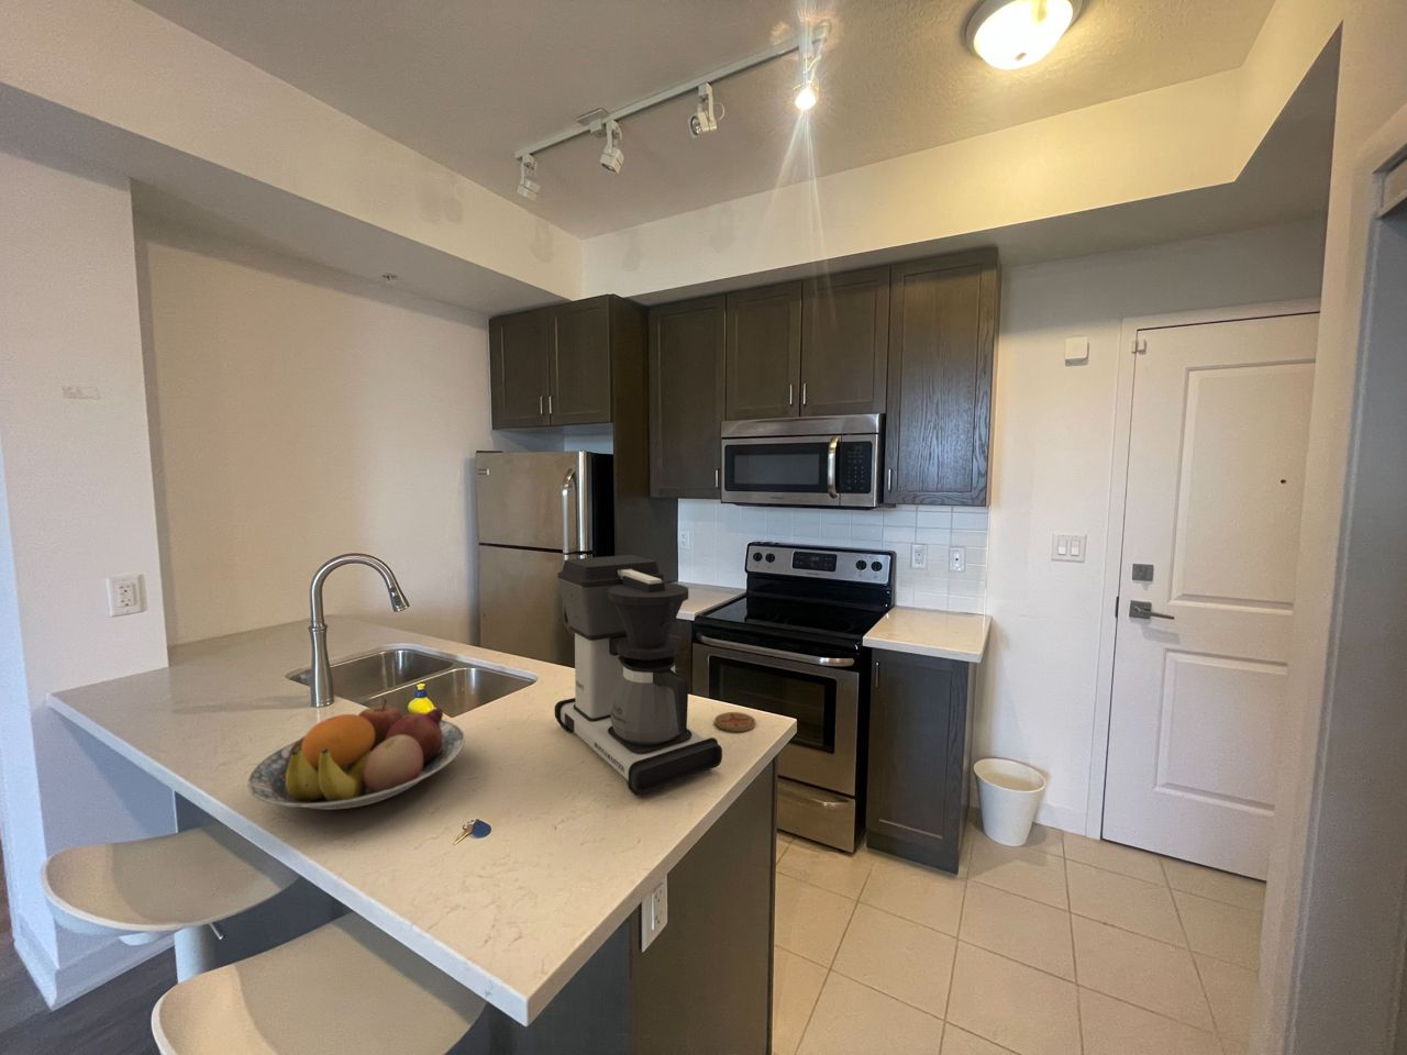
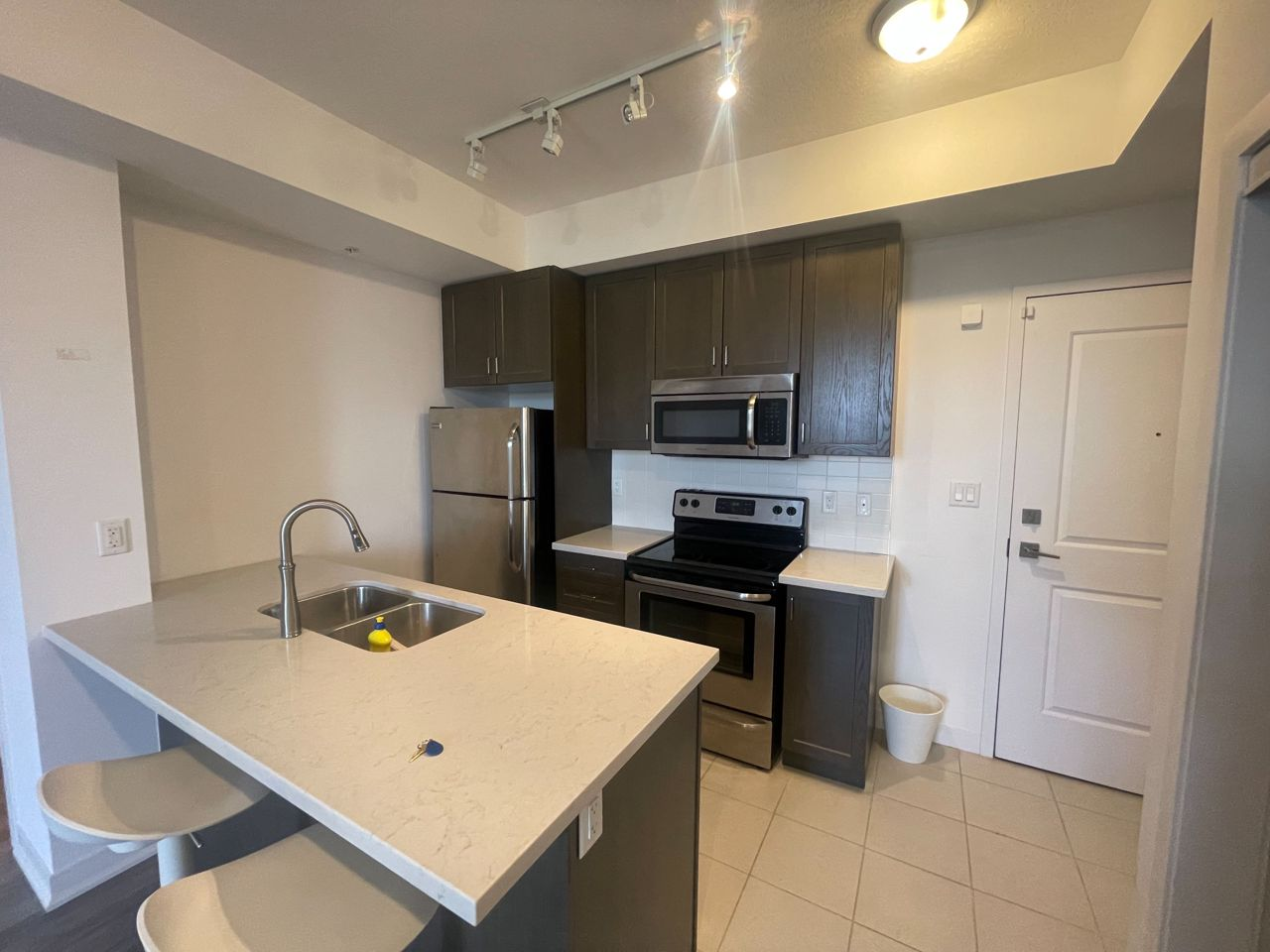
- coffee maker (633, 657)
- fruit bowl (364, 746)
- coaster (735, 721)
